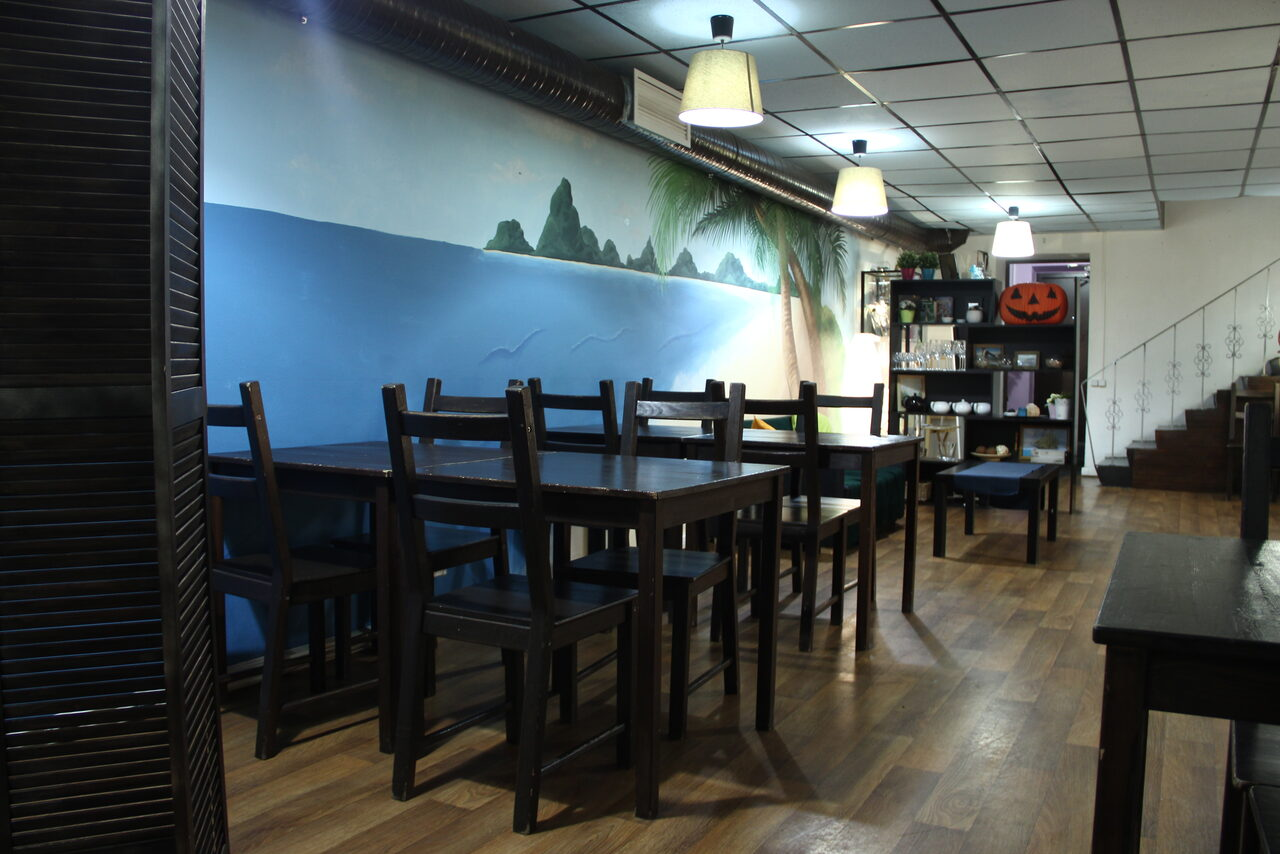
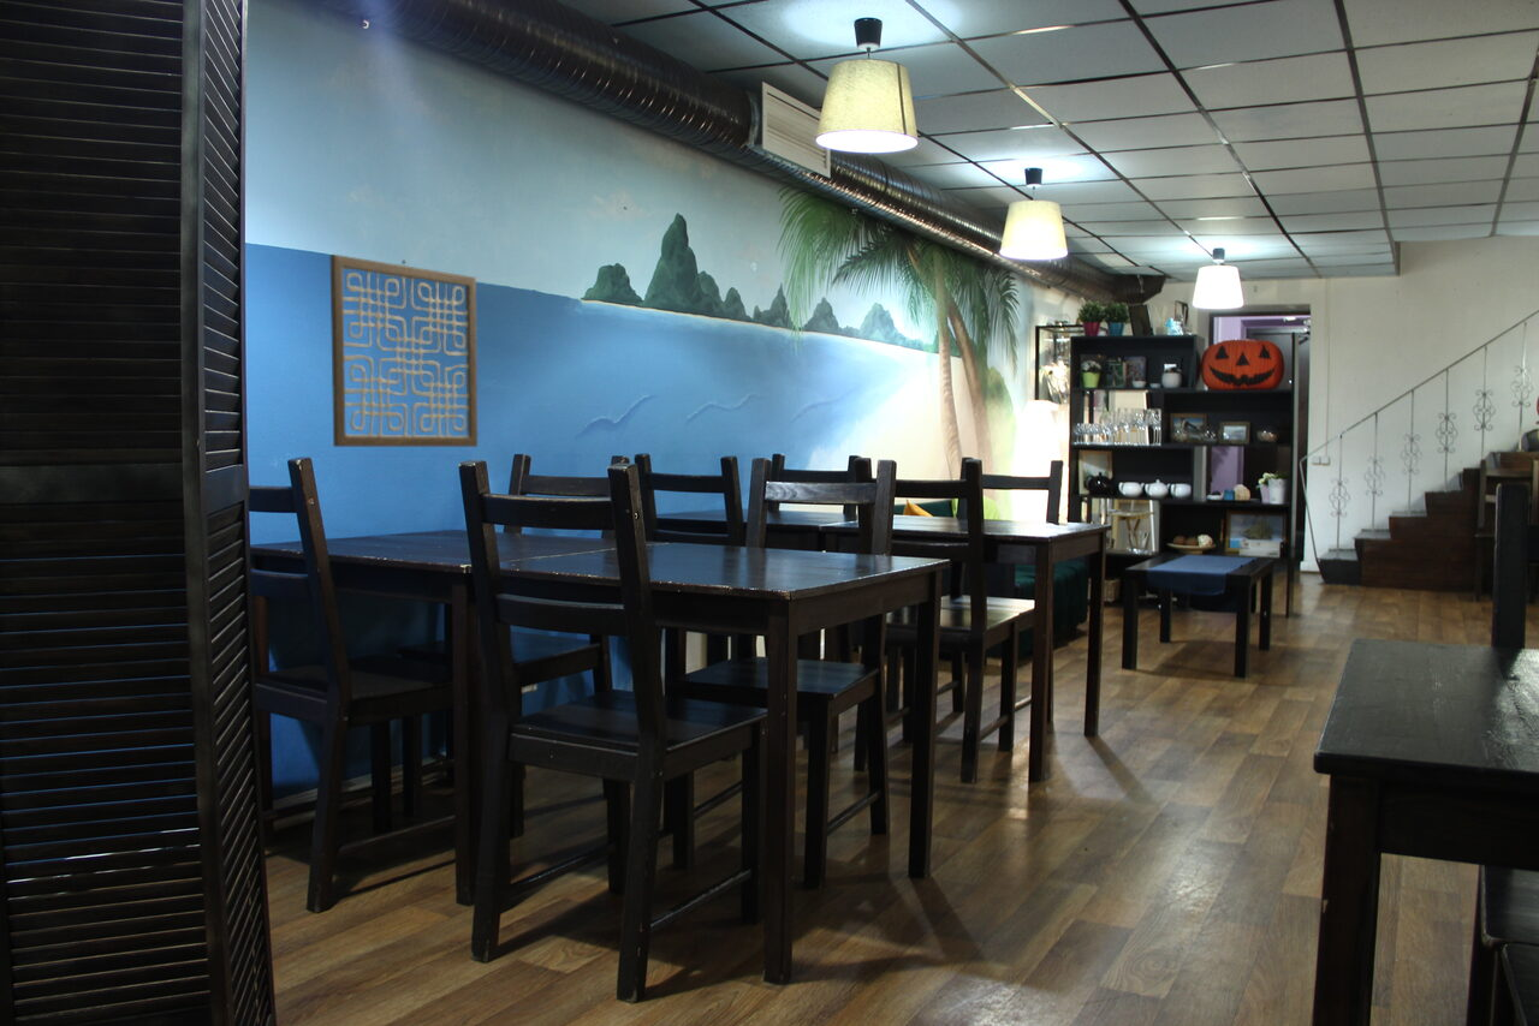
+ wall art (410, 352)
